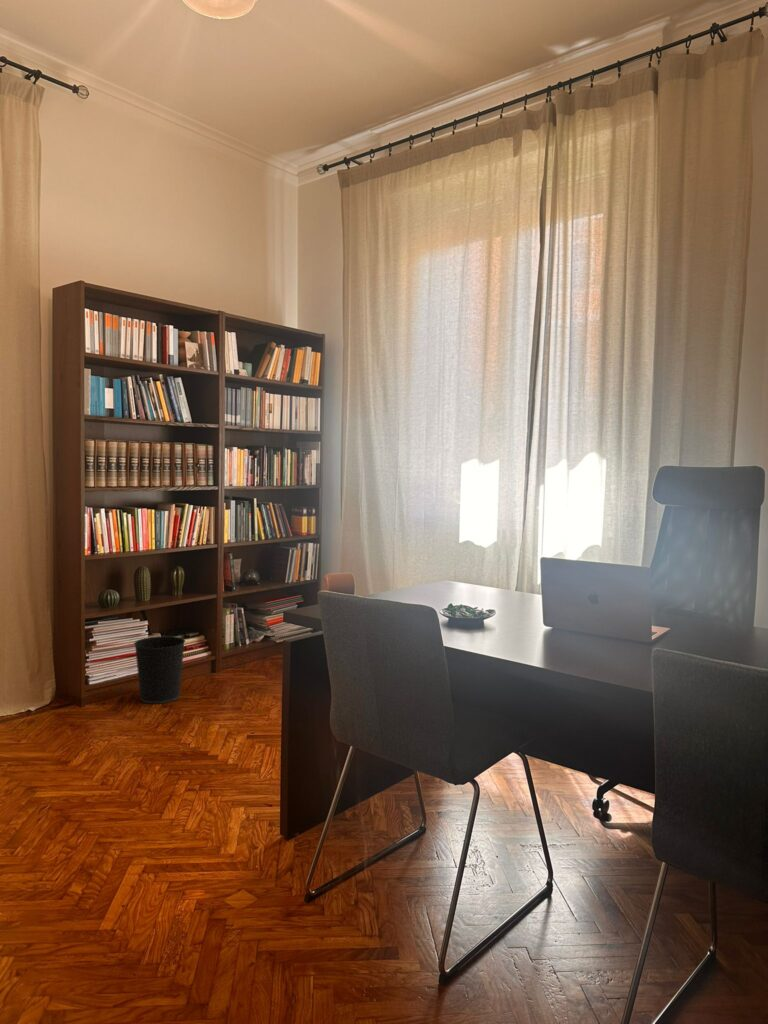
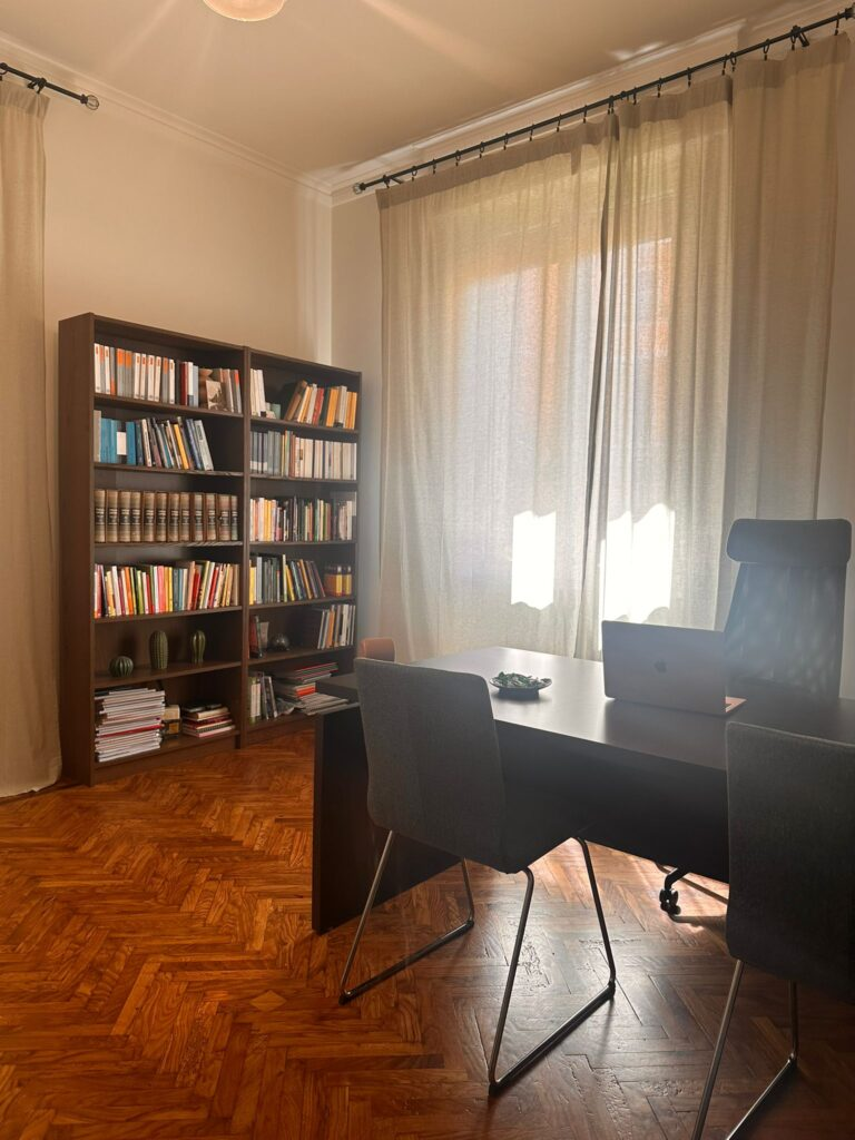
- wastebasket (160, 669)
